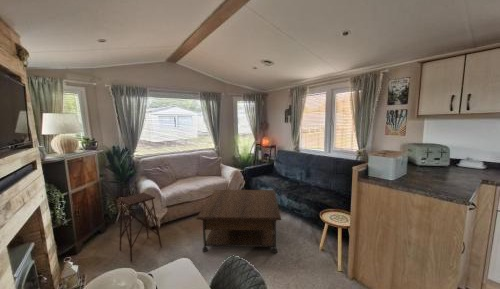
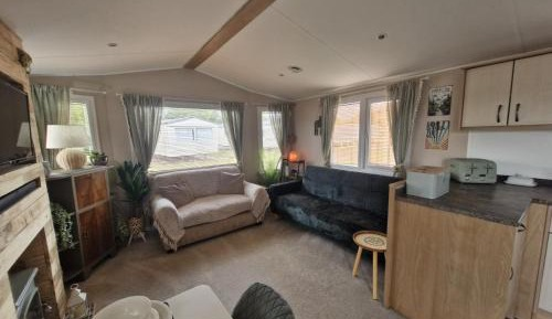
- coffee table (242, 216)
- side table (138, 221)
